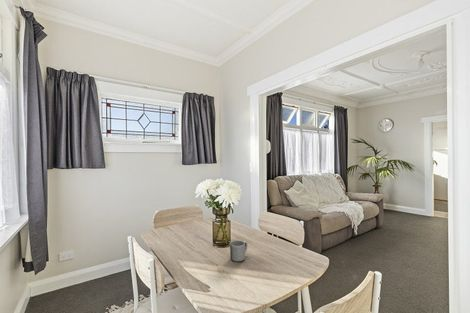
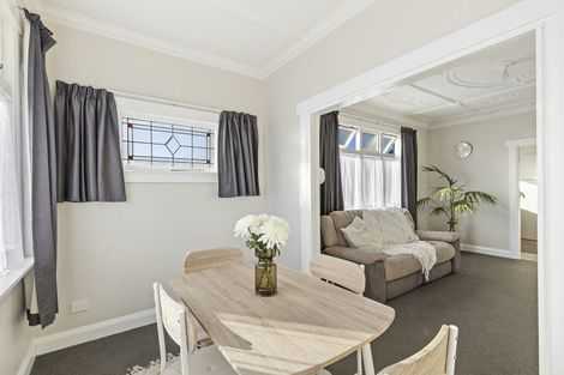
- mug (240, 249)
